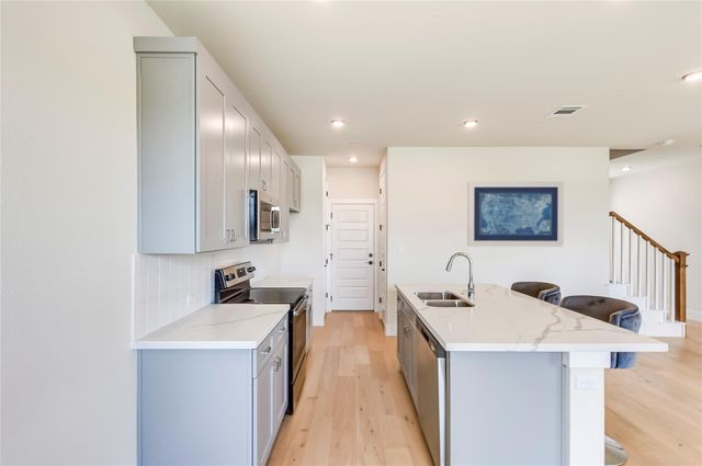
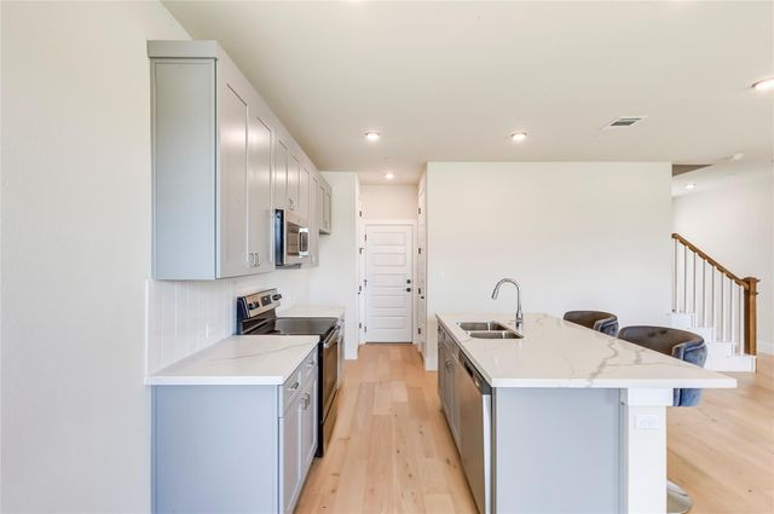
- wall art (514, 214)
